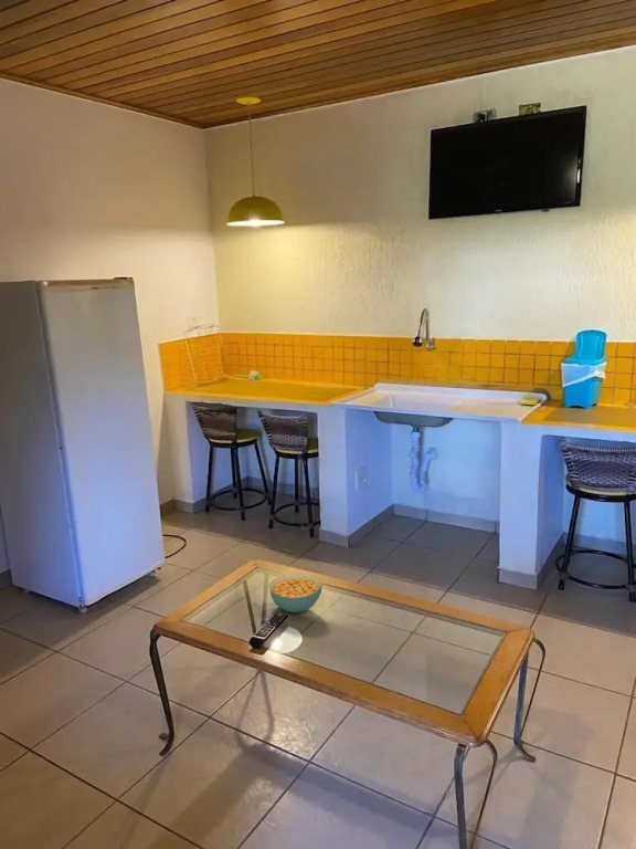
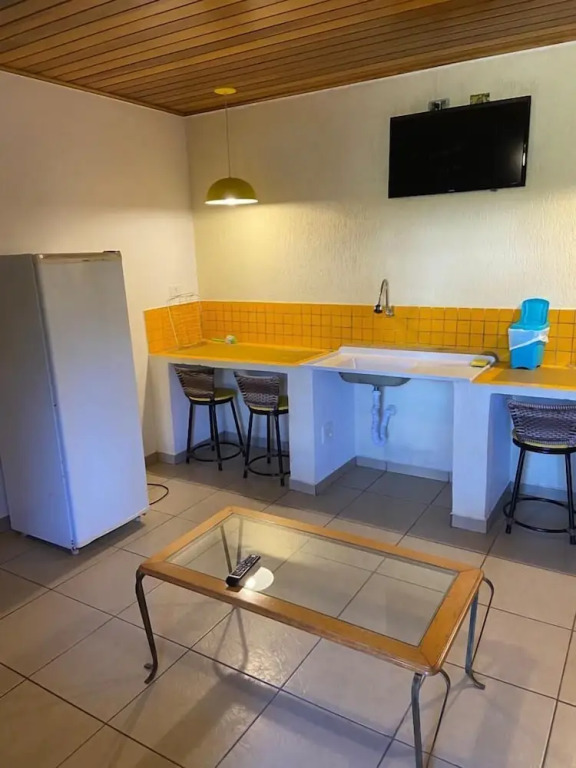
- cereal bowl (296, 596)
